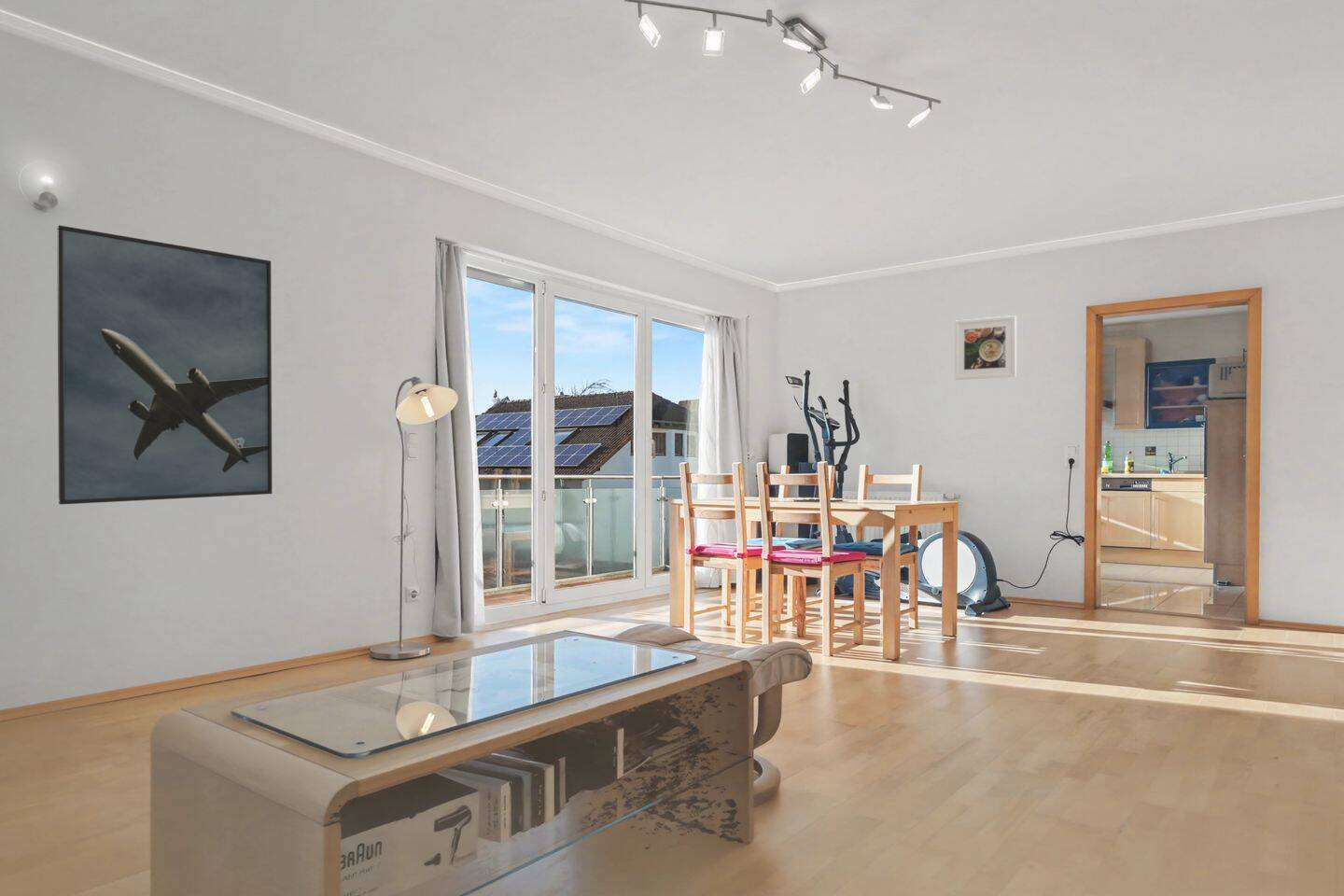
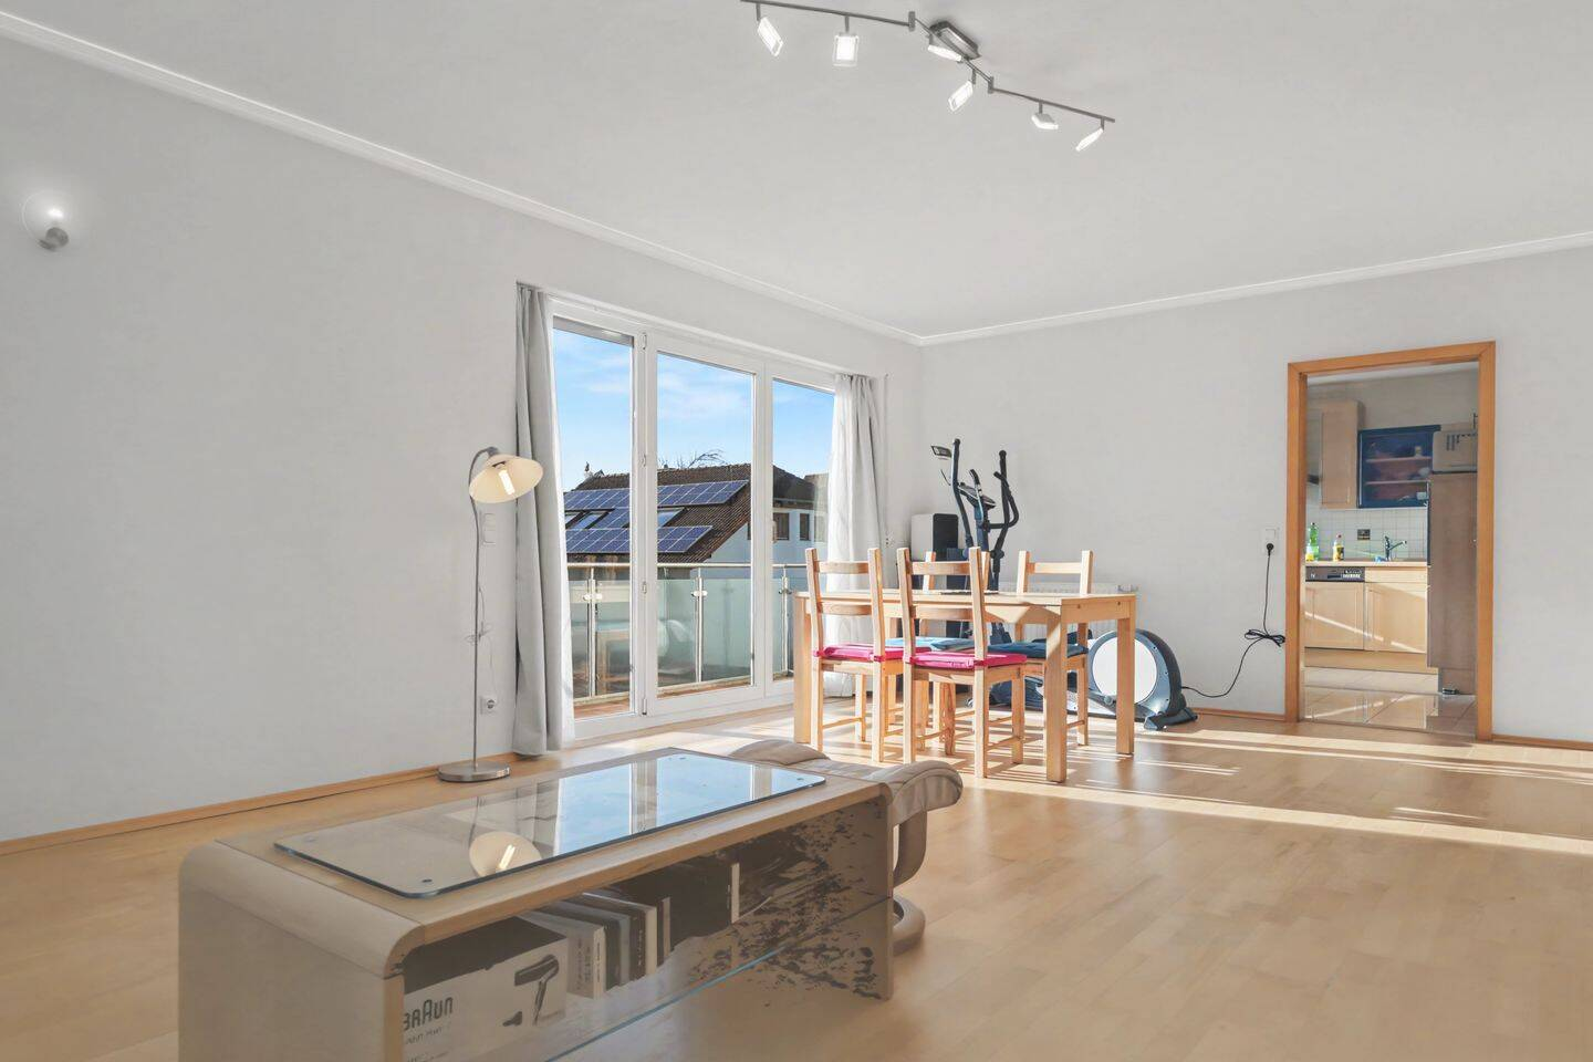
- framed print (985, 348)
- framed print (174, 371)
